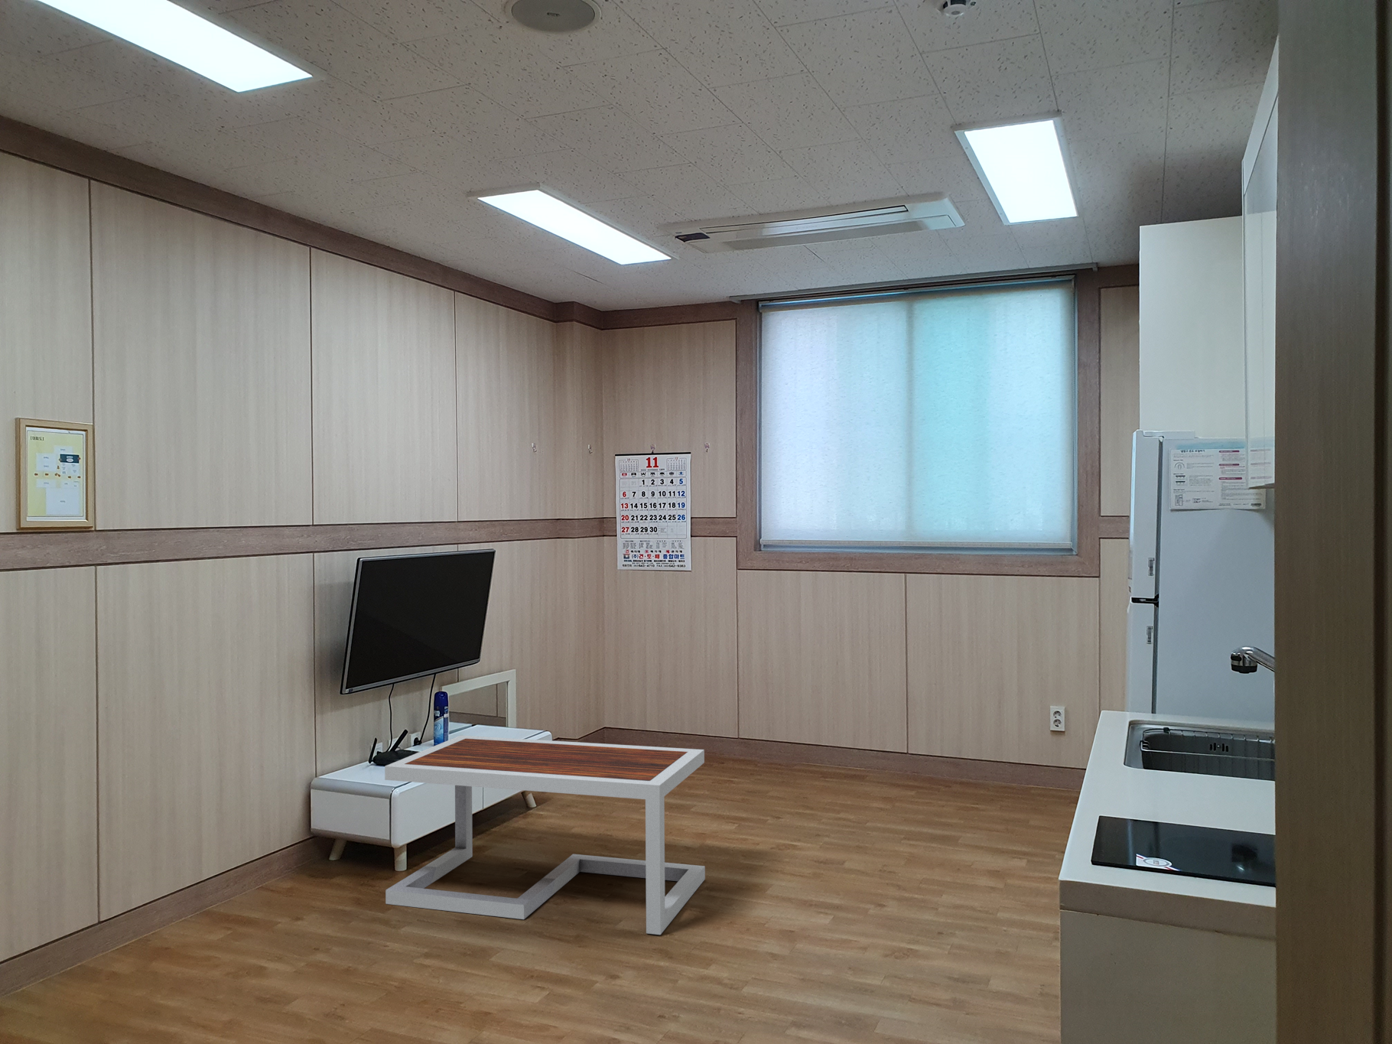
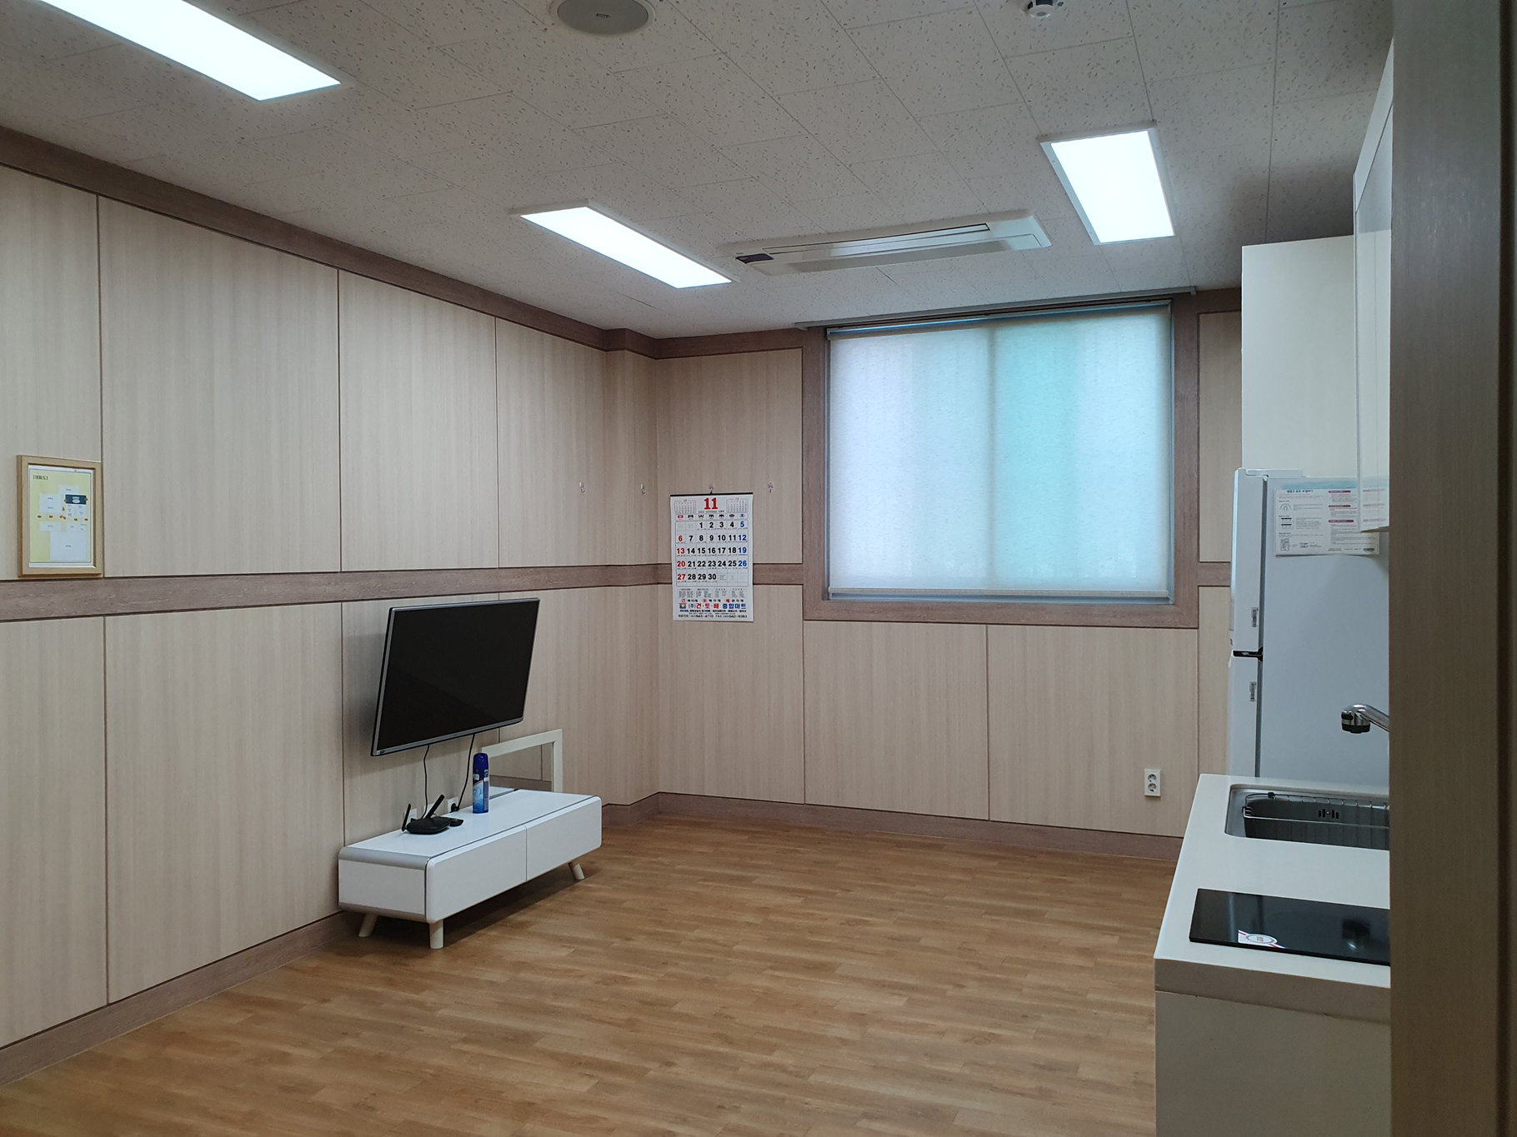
- coffee table (549, 792)
